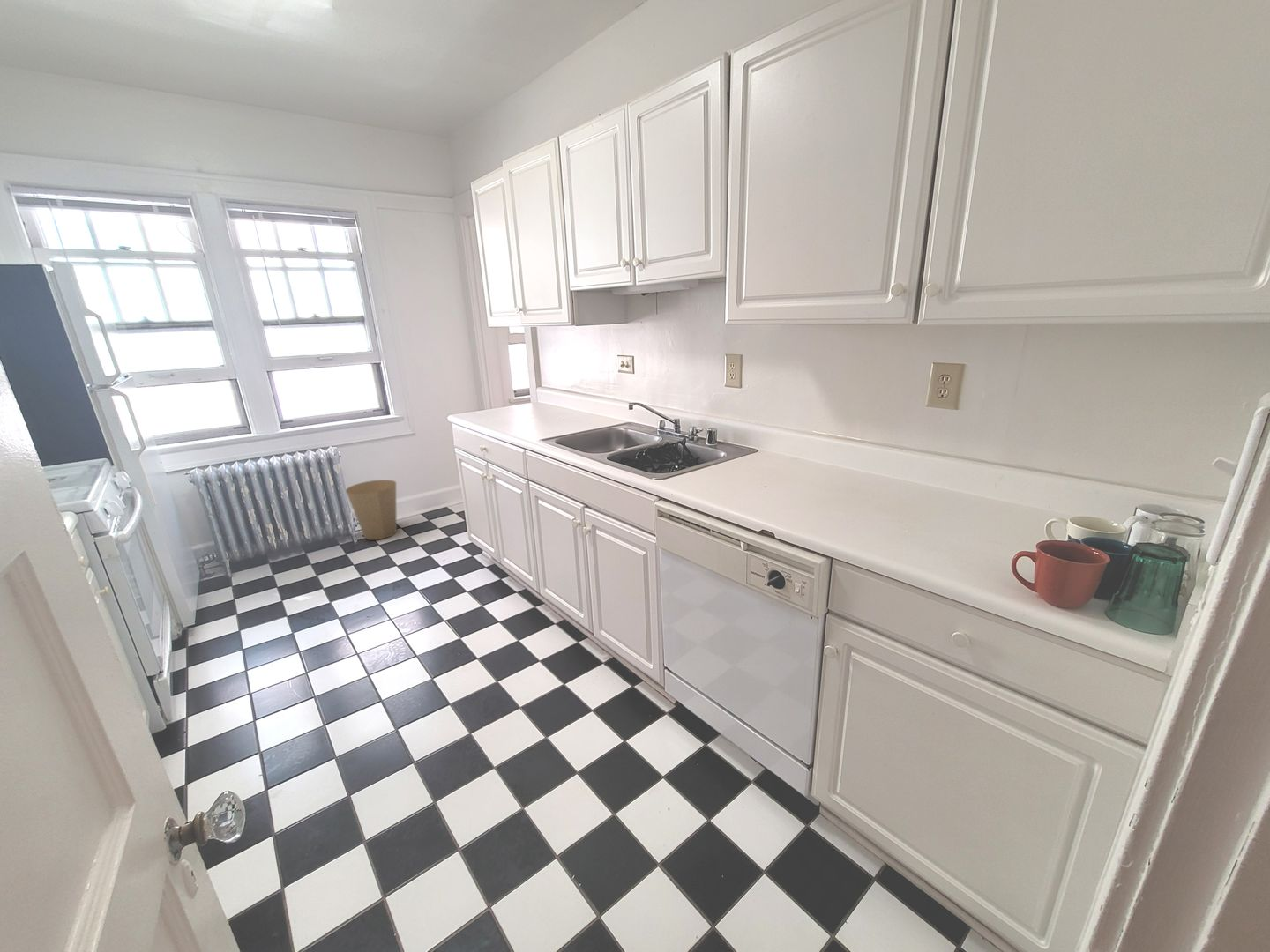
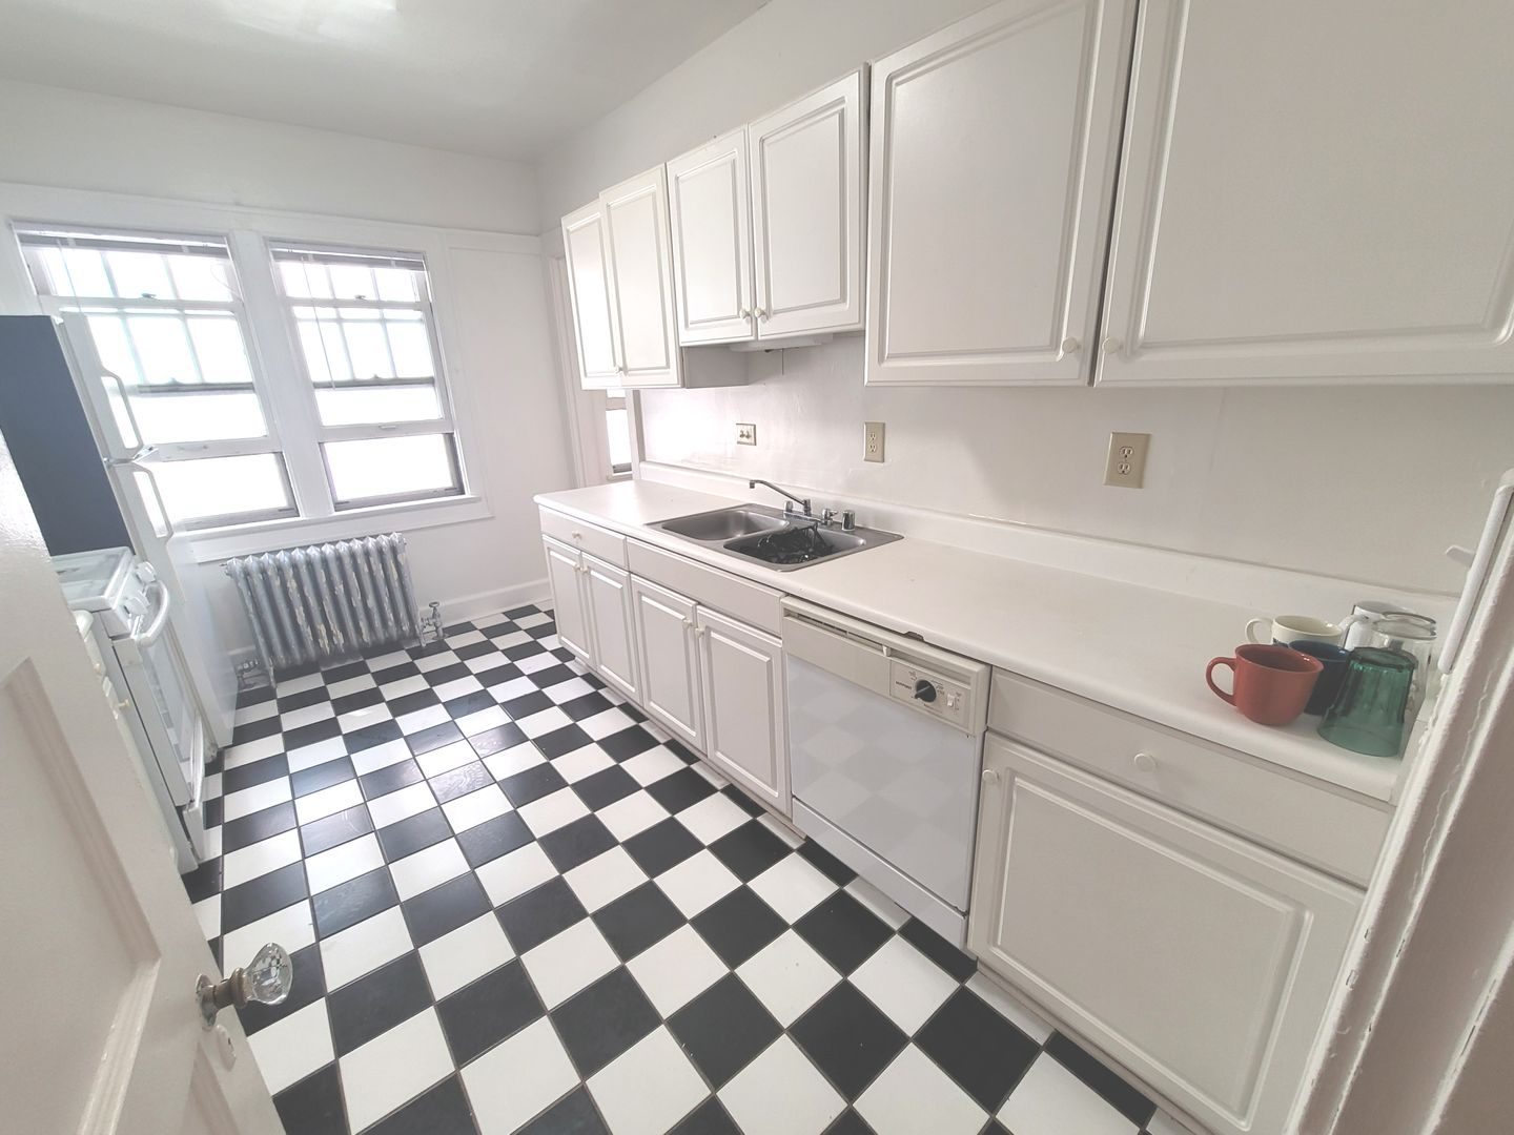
- trash can (376, 510)
